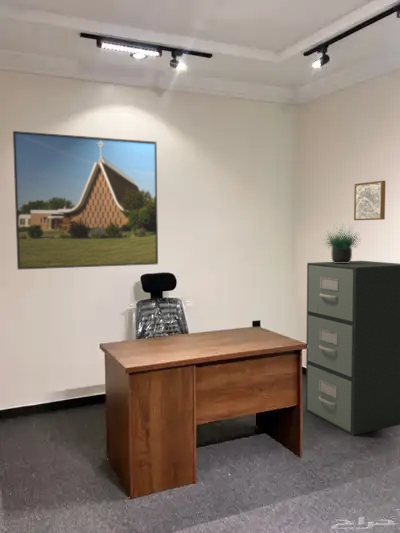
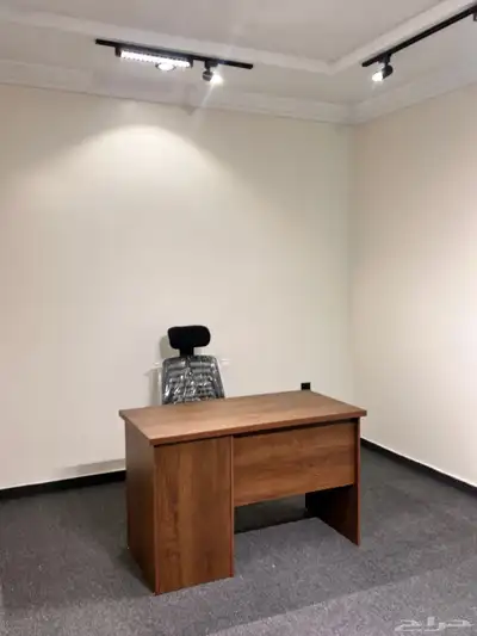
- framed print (90, 202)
- potted plant (341, 240)
- wall art (369, 201)
- filing cabinet (354, 341)
